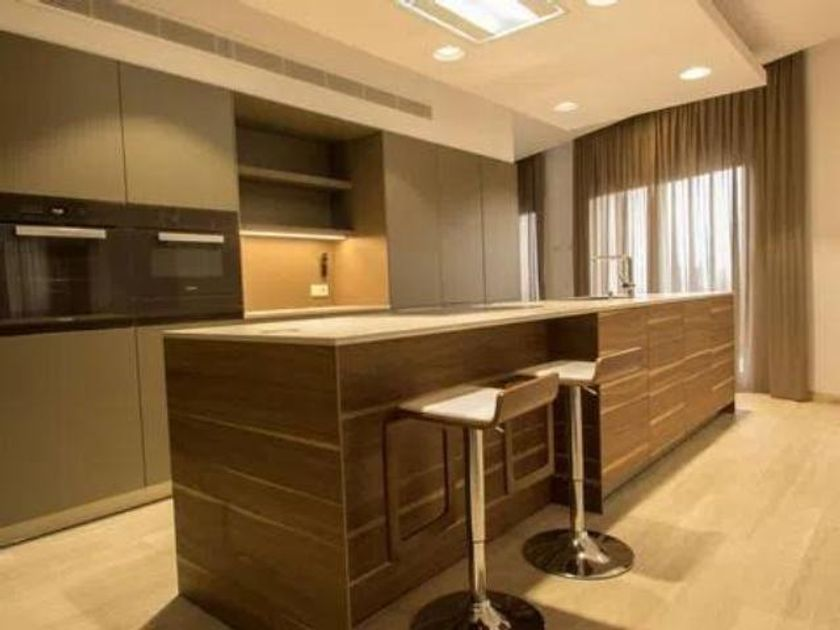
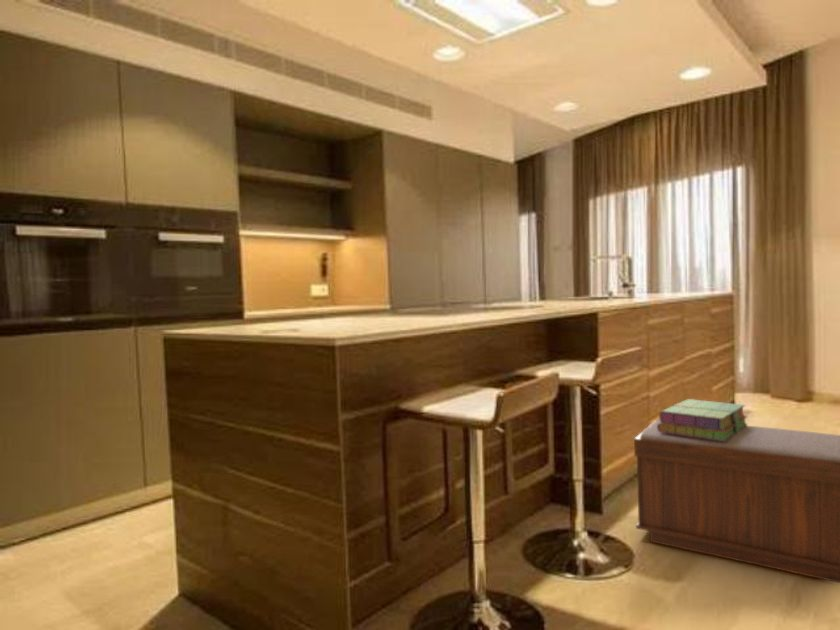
+ bench (741, 488)
+ stack of books (702, 417)
